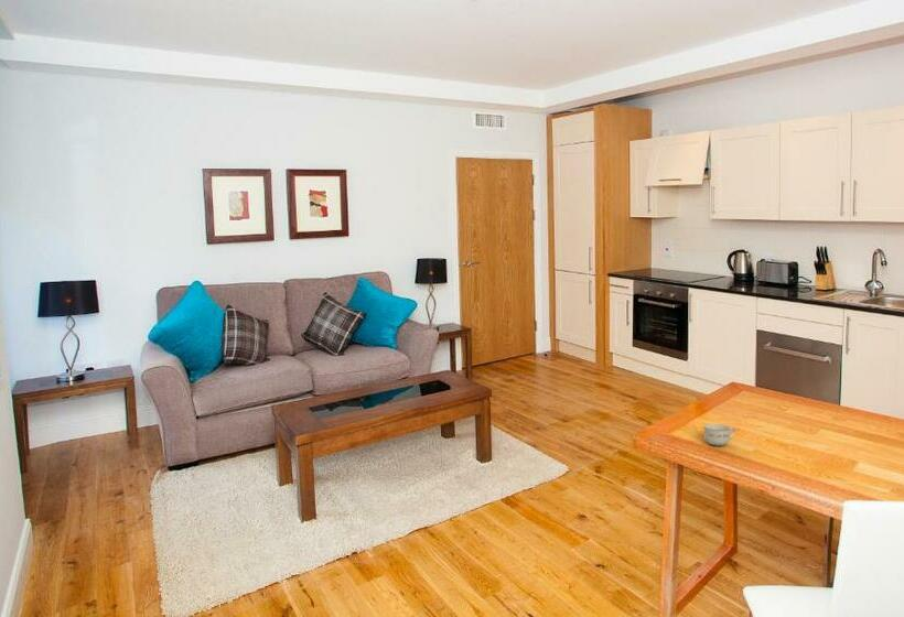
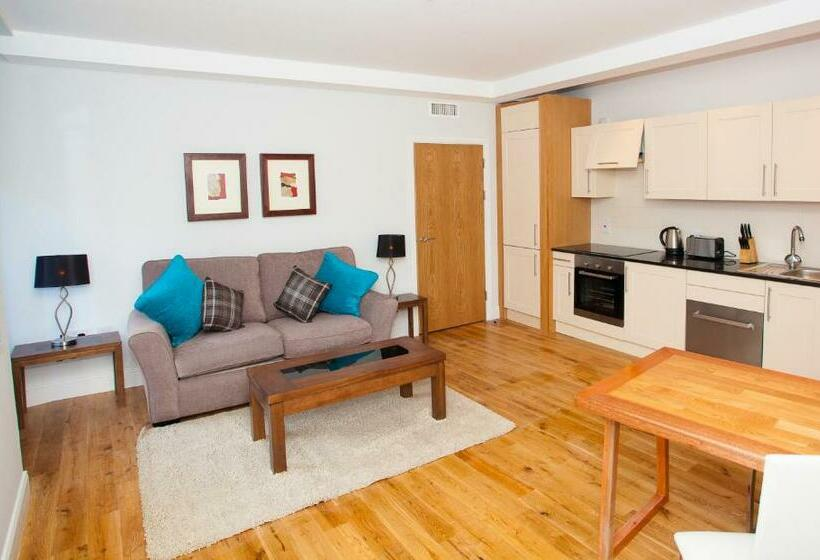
- cup (720, 434)
